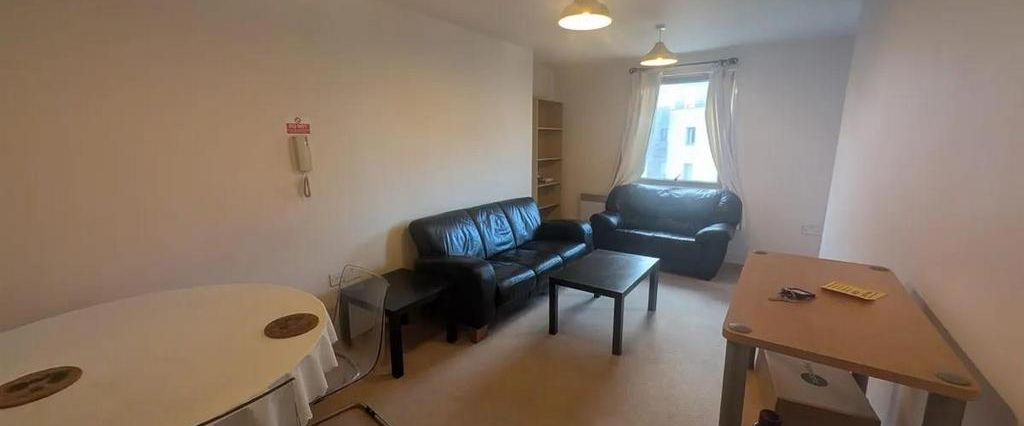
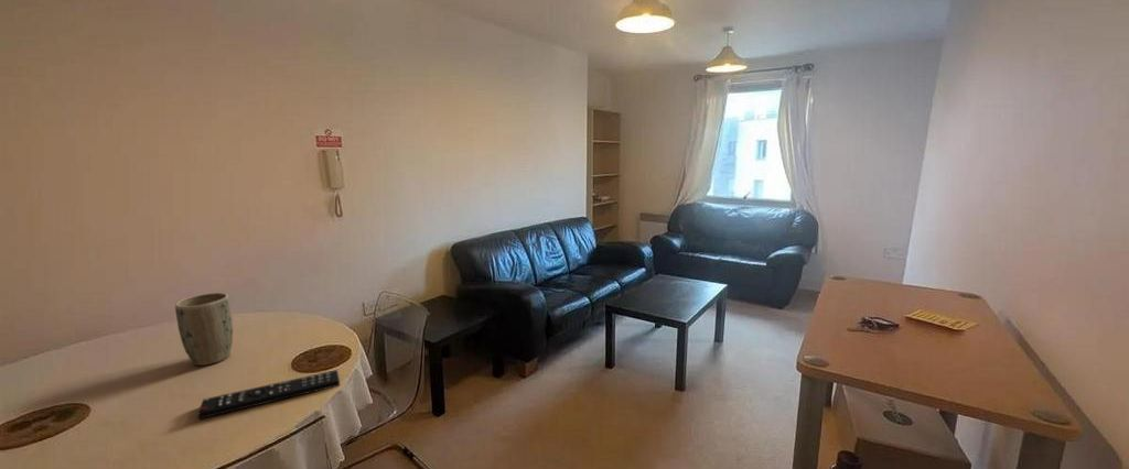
+ remote control (272, 391)
+ plant pot (207, 329)
